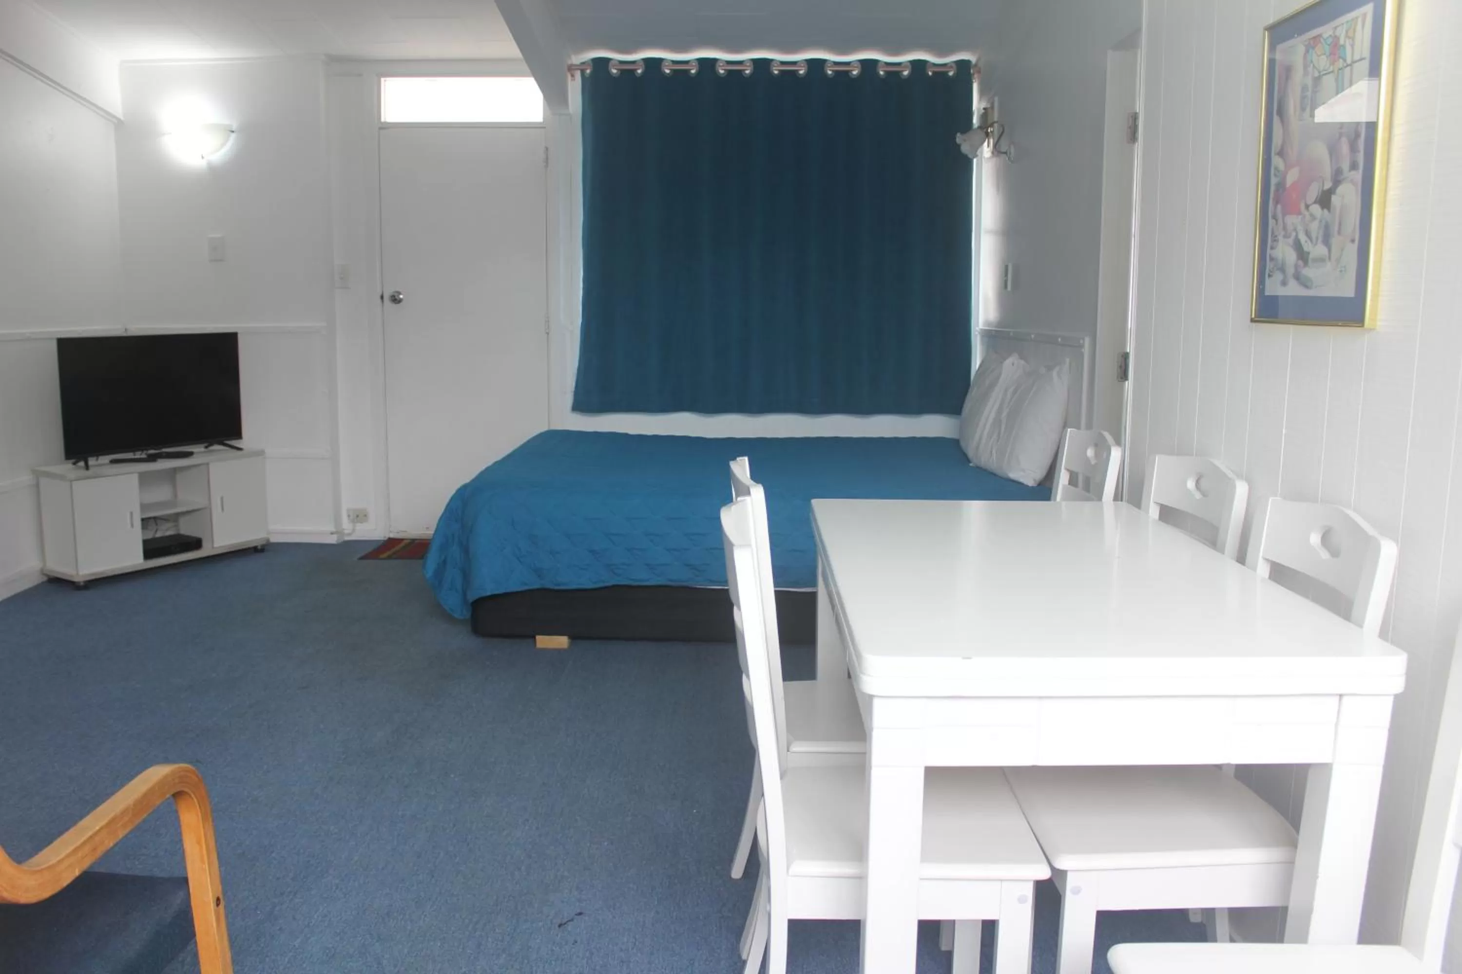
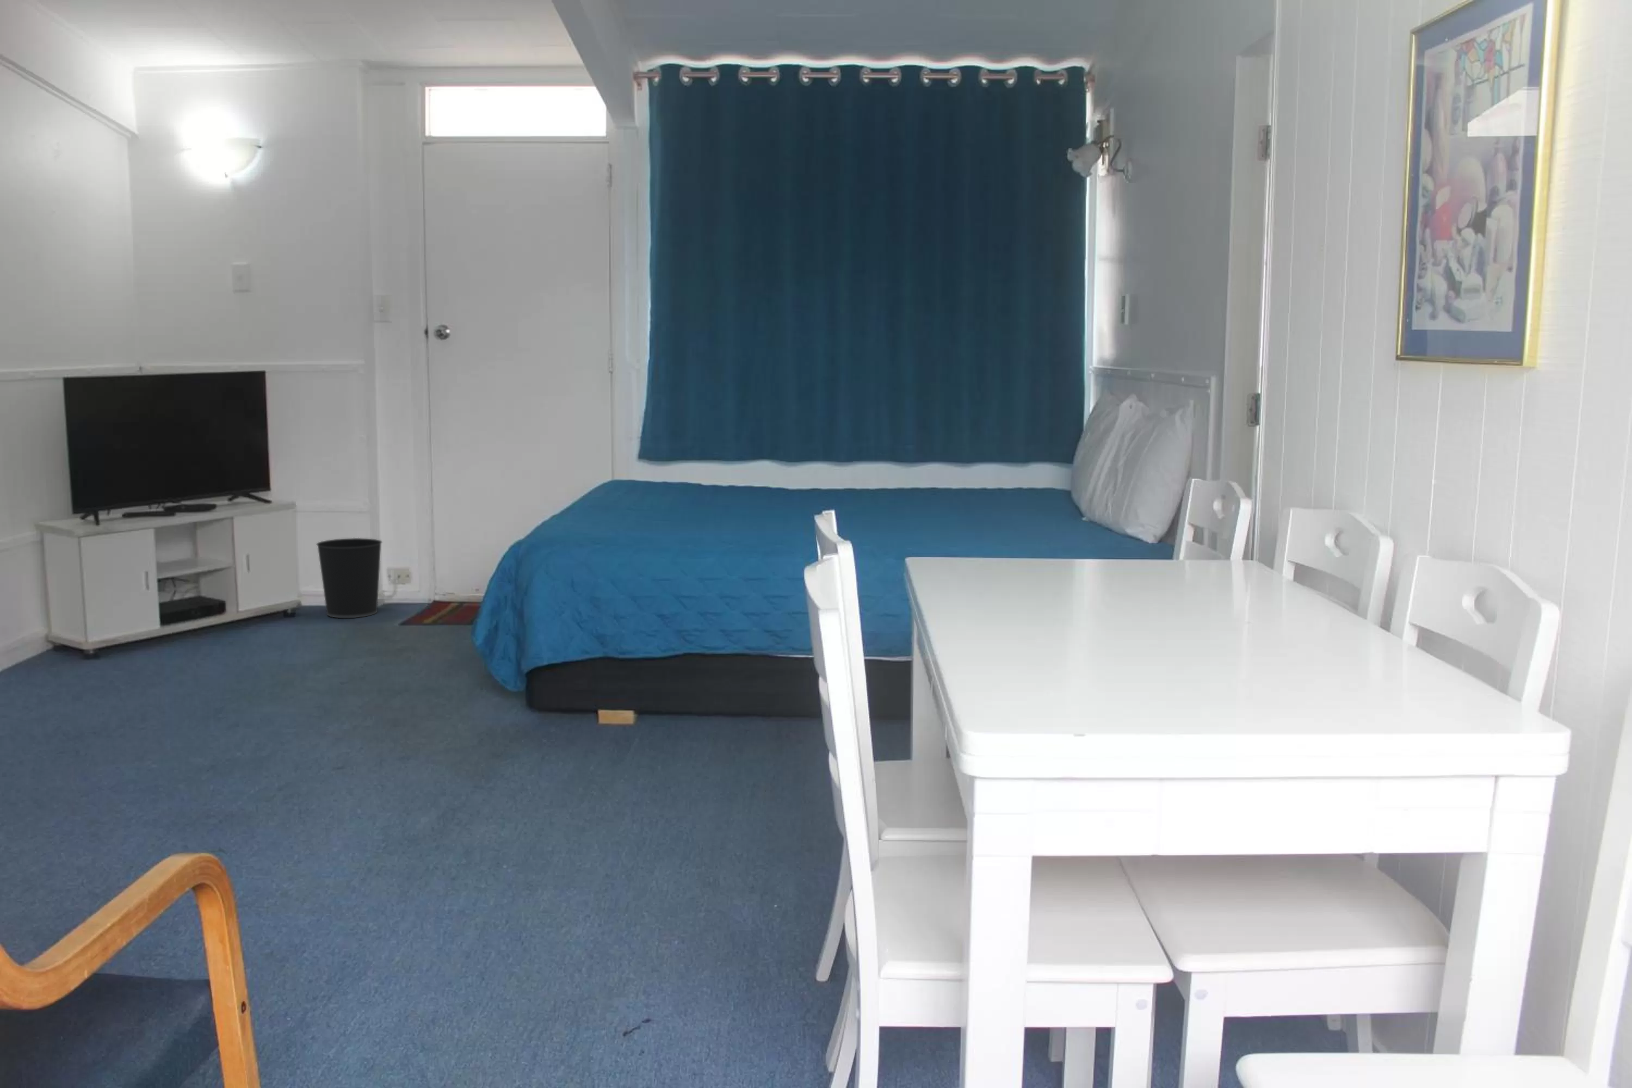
+ wastebasket (351, 578)
